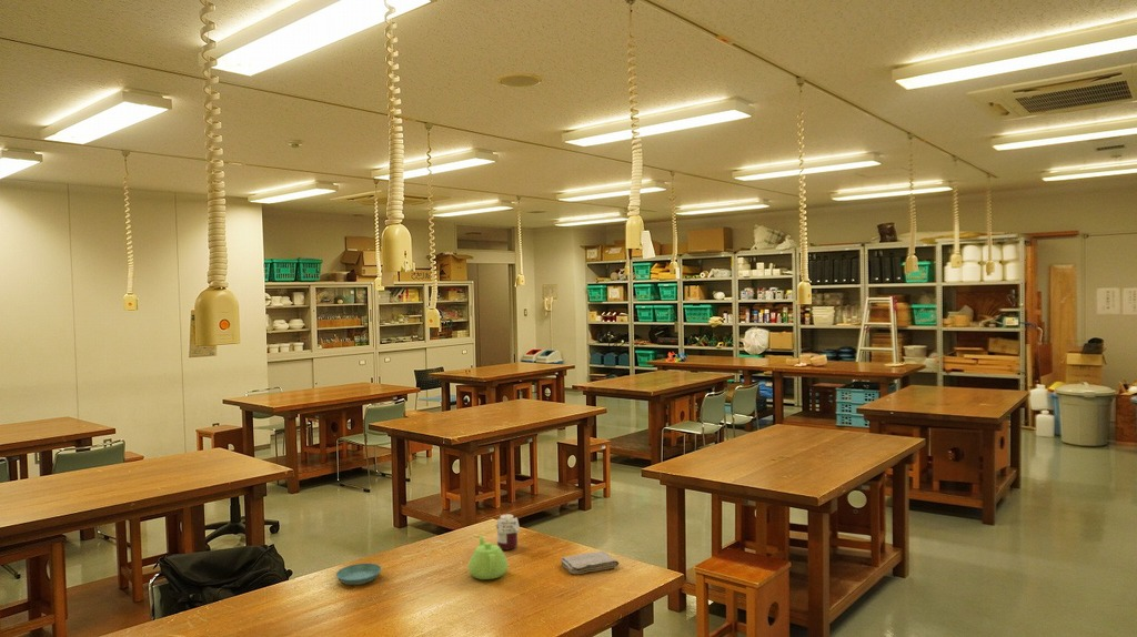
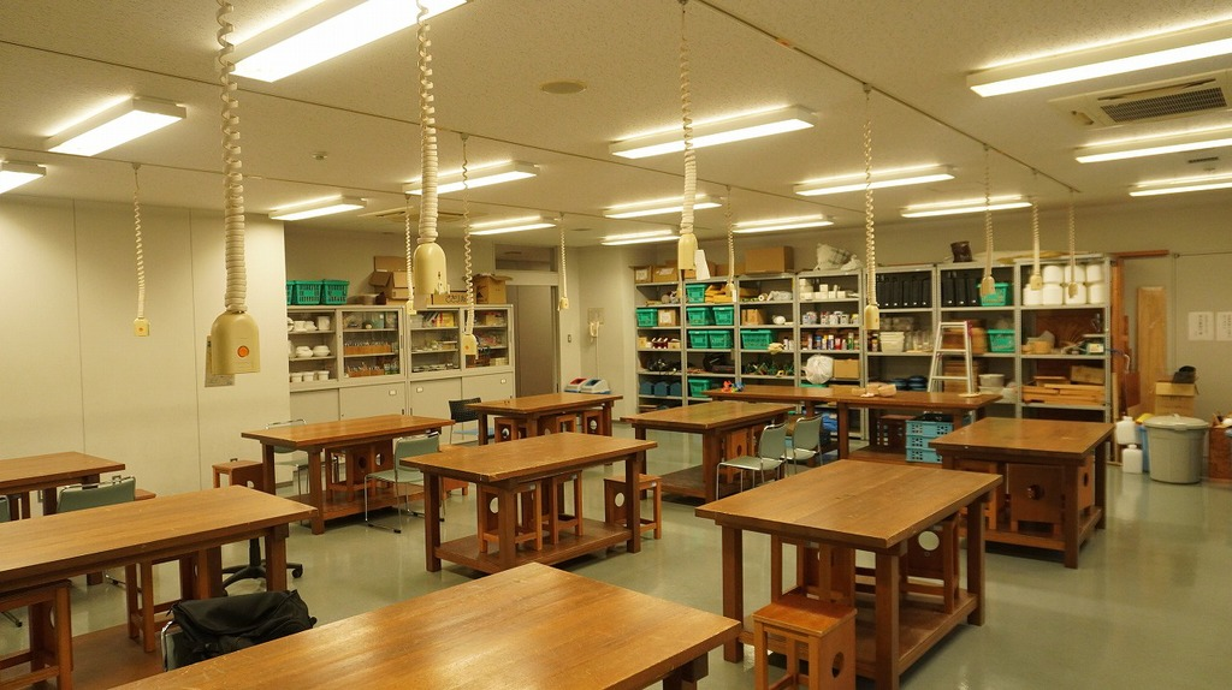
- saucer (359, 575)
- teapot (487, 558)
- jar (507, 533)
- washcloth (588, 562)
